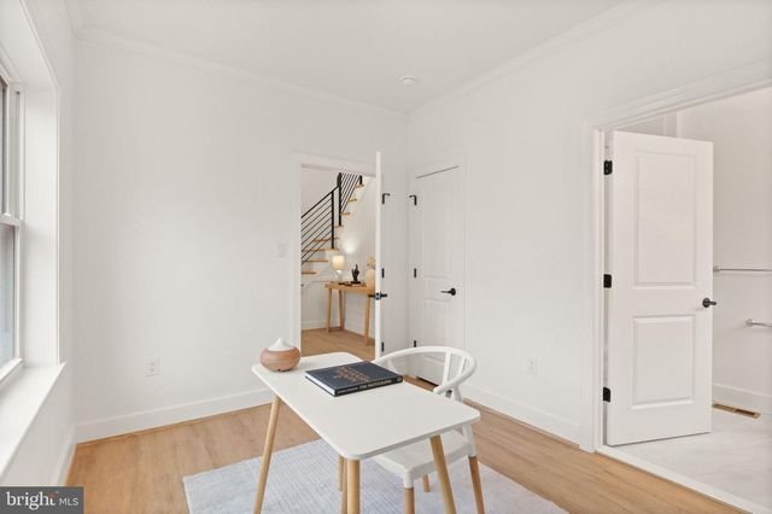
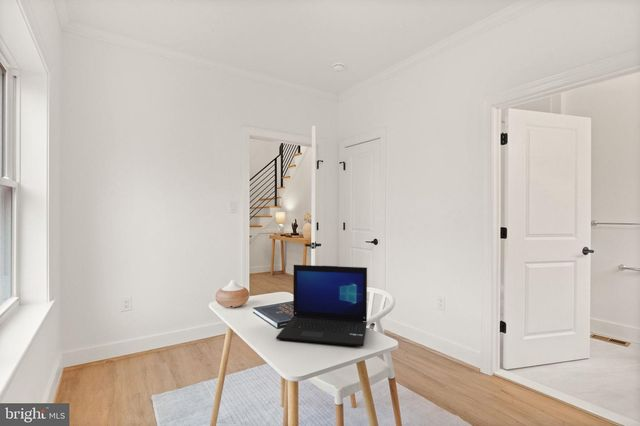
+ laptop (324, 301)
